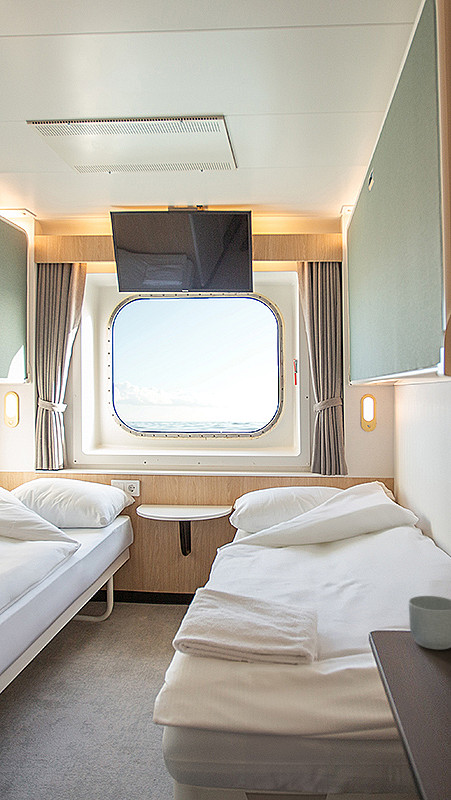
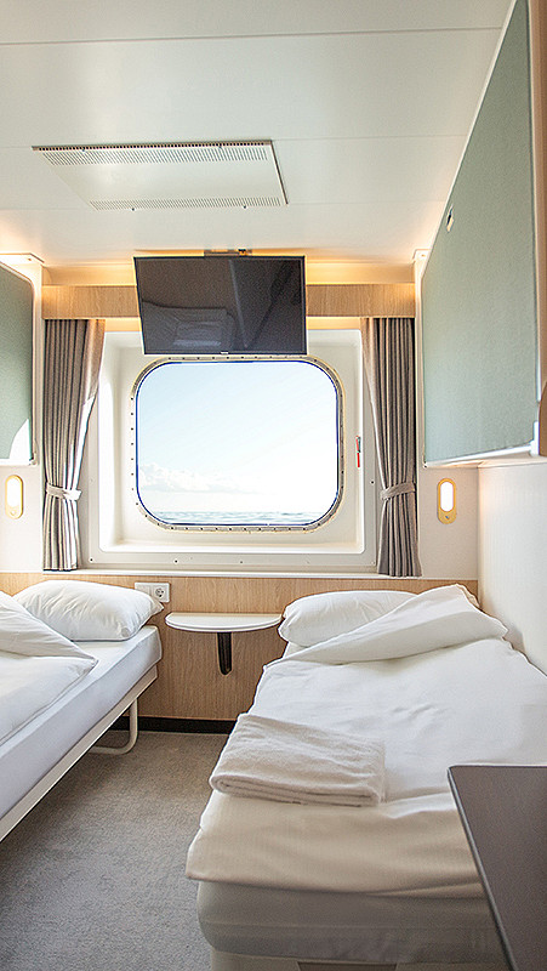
- mug (434, 620)
